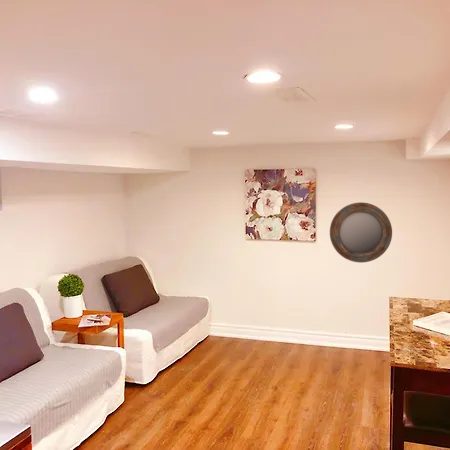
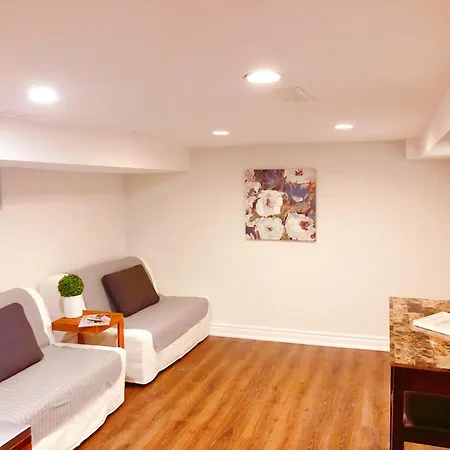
- home mirror (360, 232)
